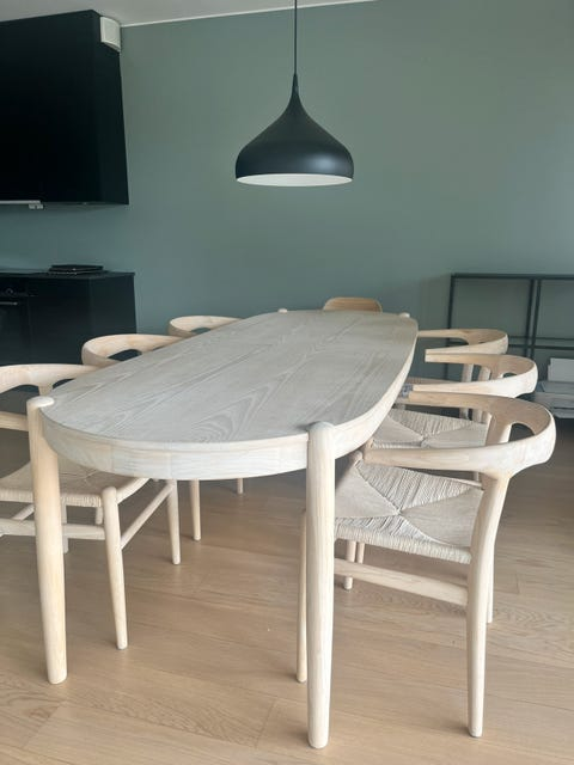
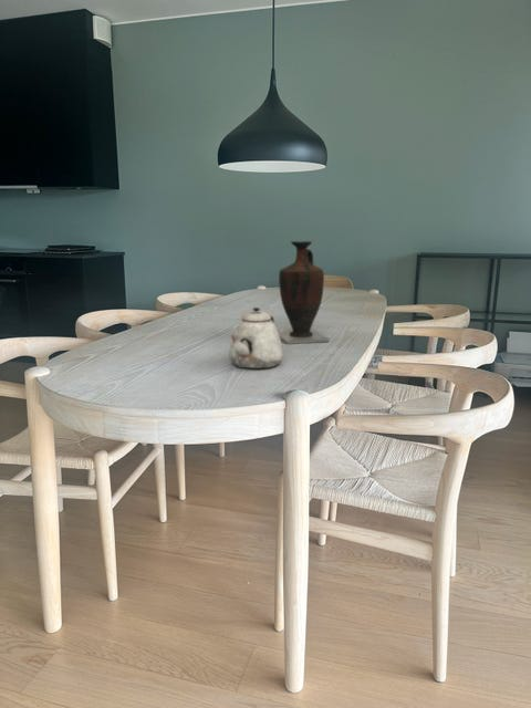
+ teapot (253, 336)
+ vase (301, 290)
